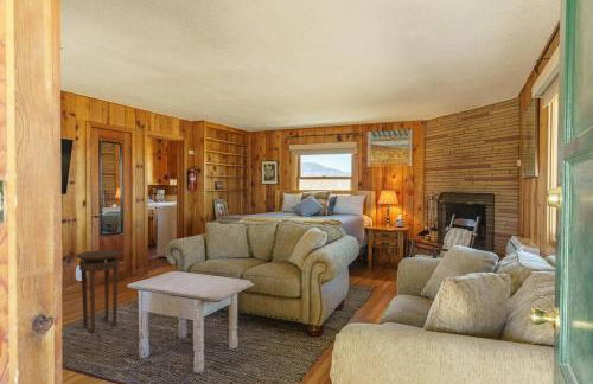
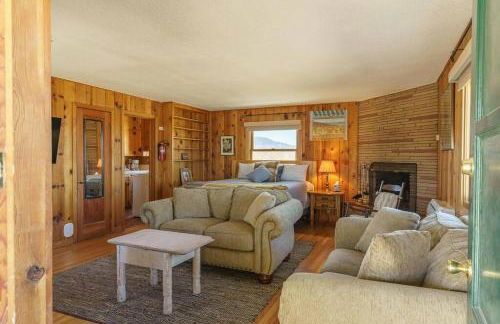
- stool (104, 289)
